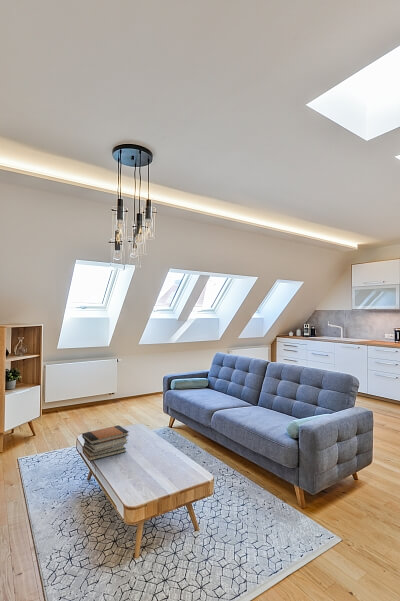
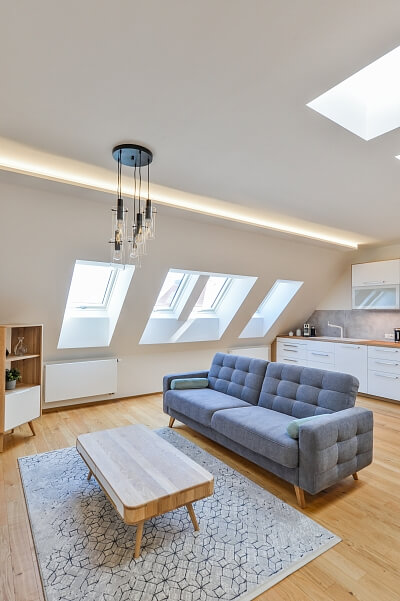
- book stack (105, 442)
